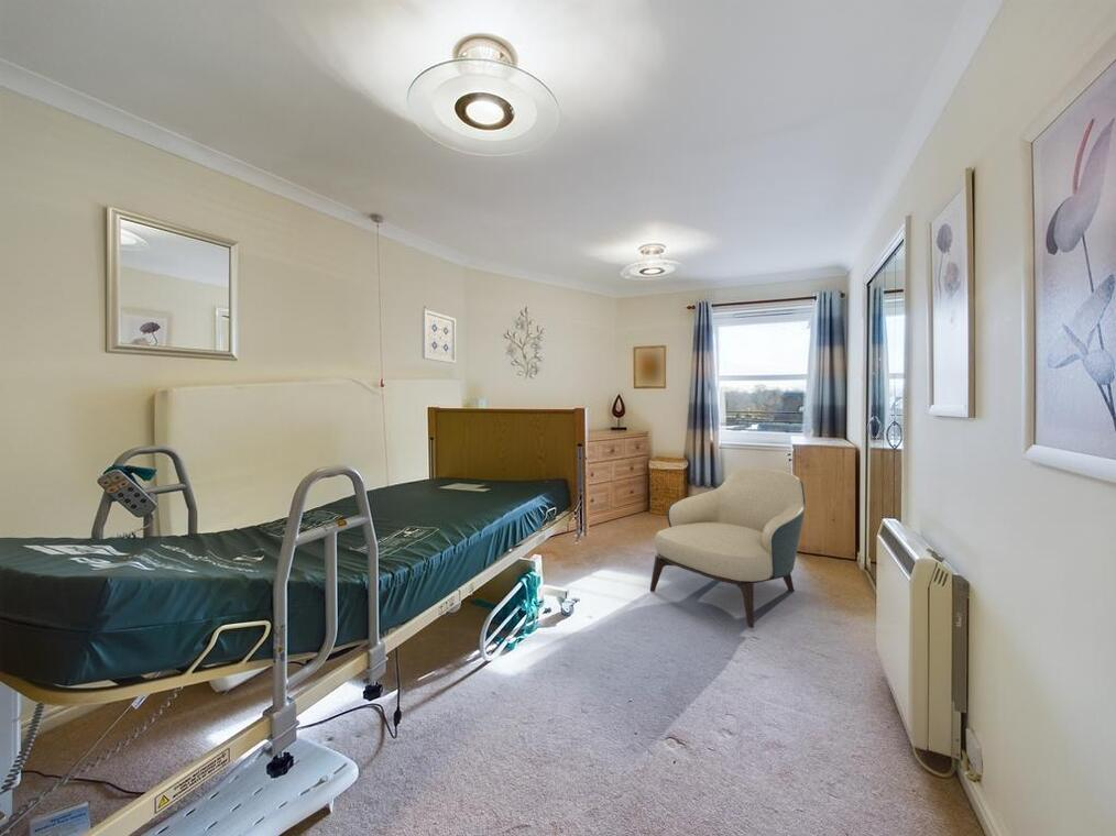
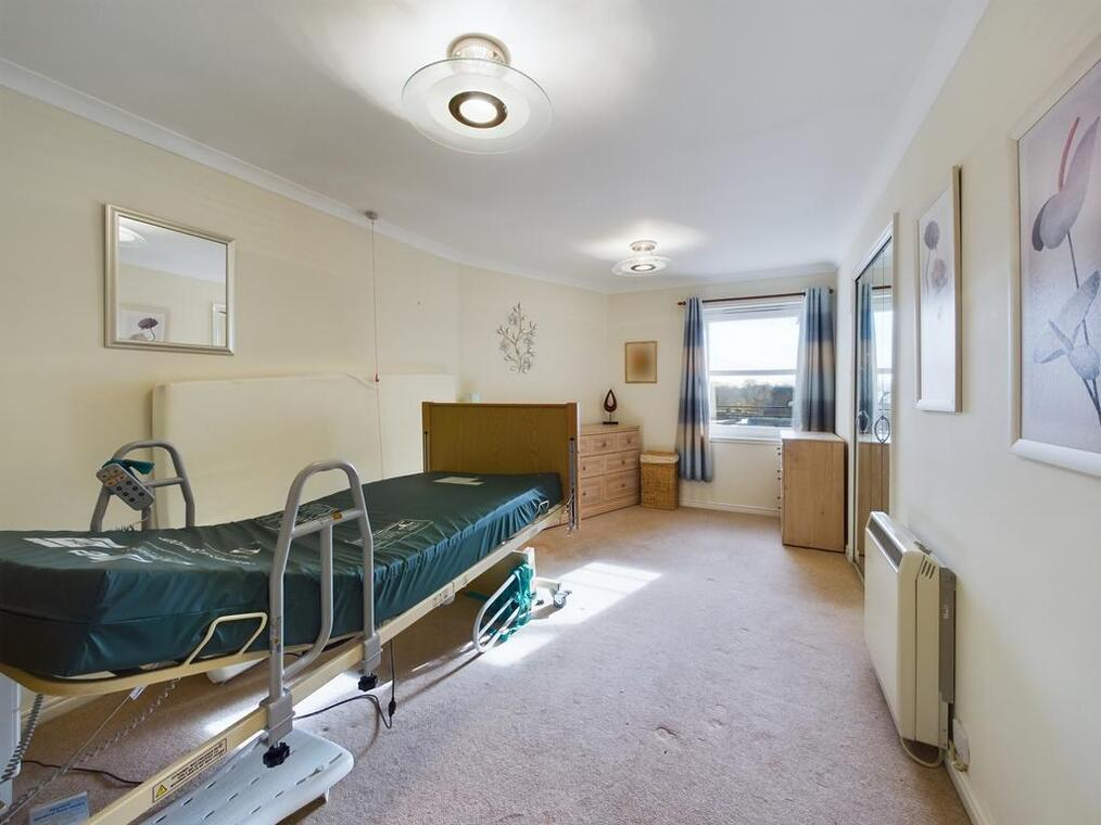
- wall art (439, 337)
- armchair (732, 531)
